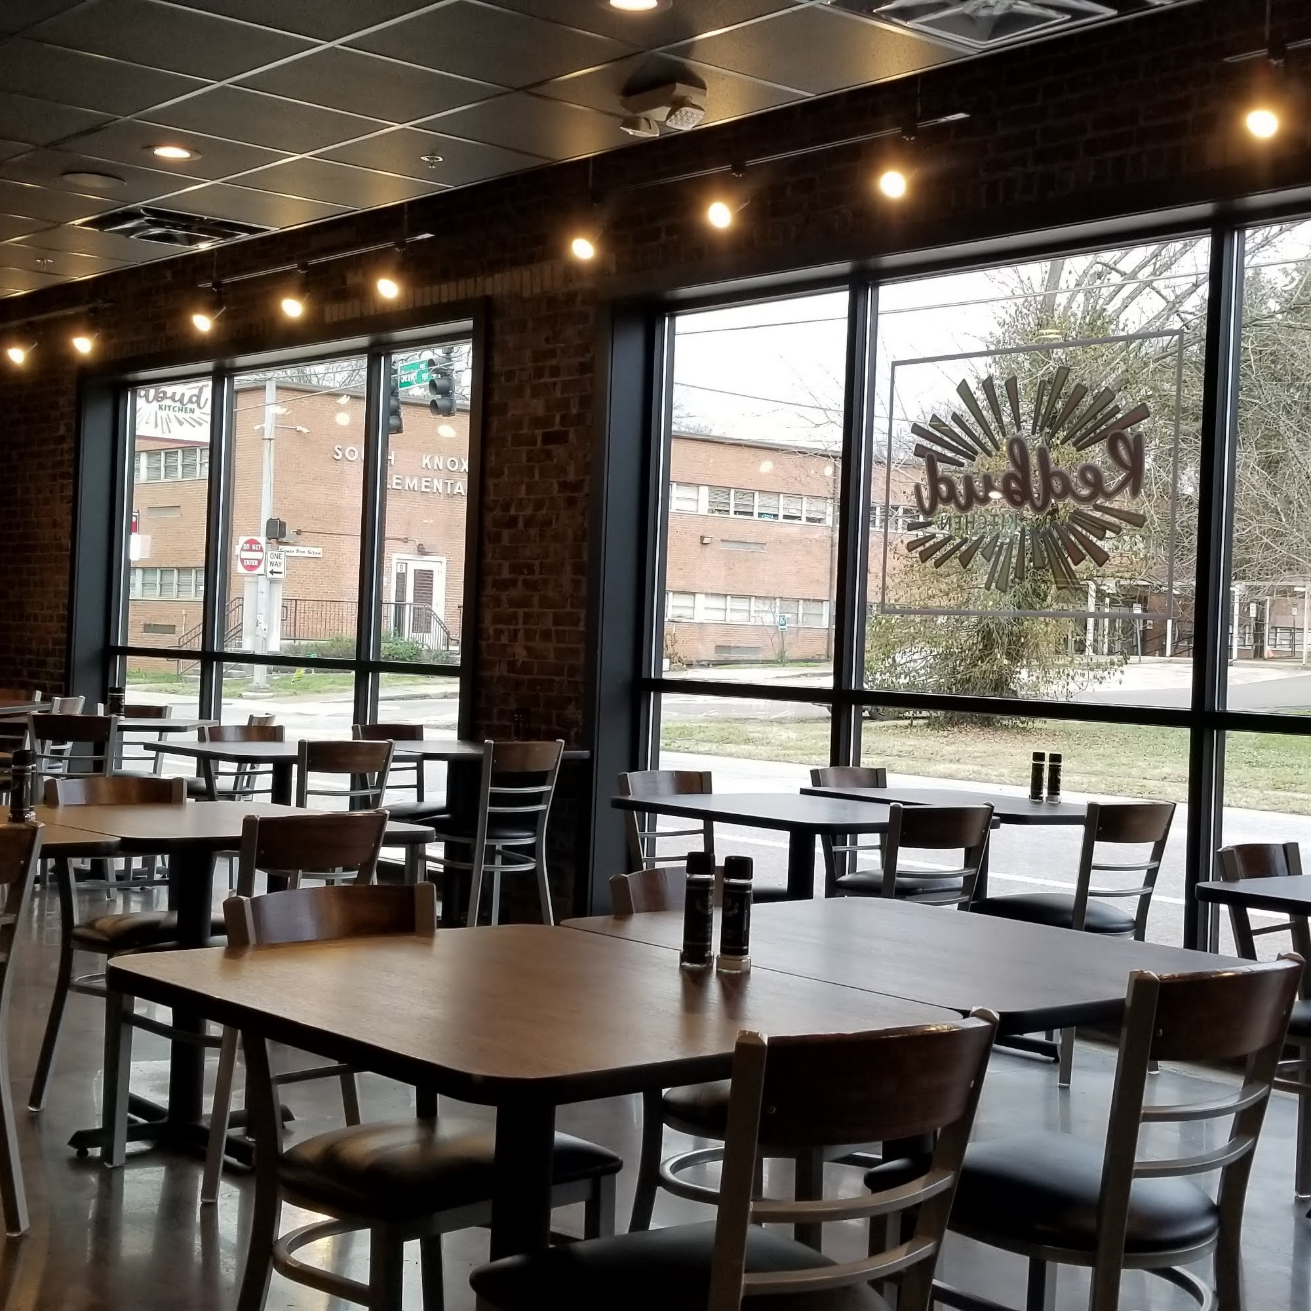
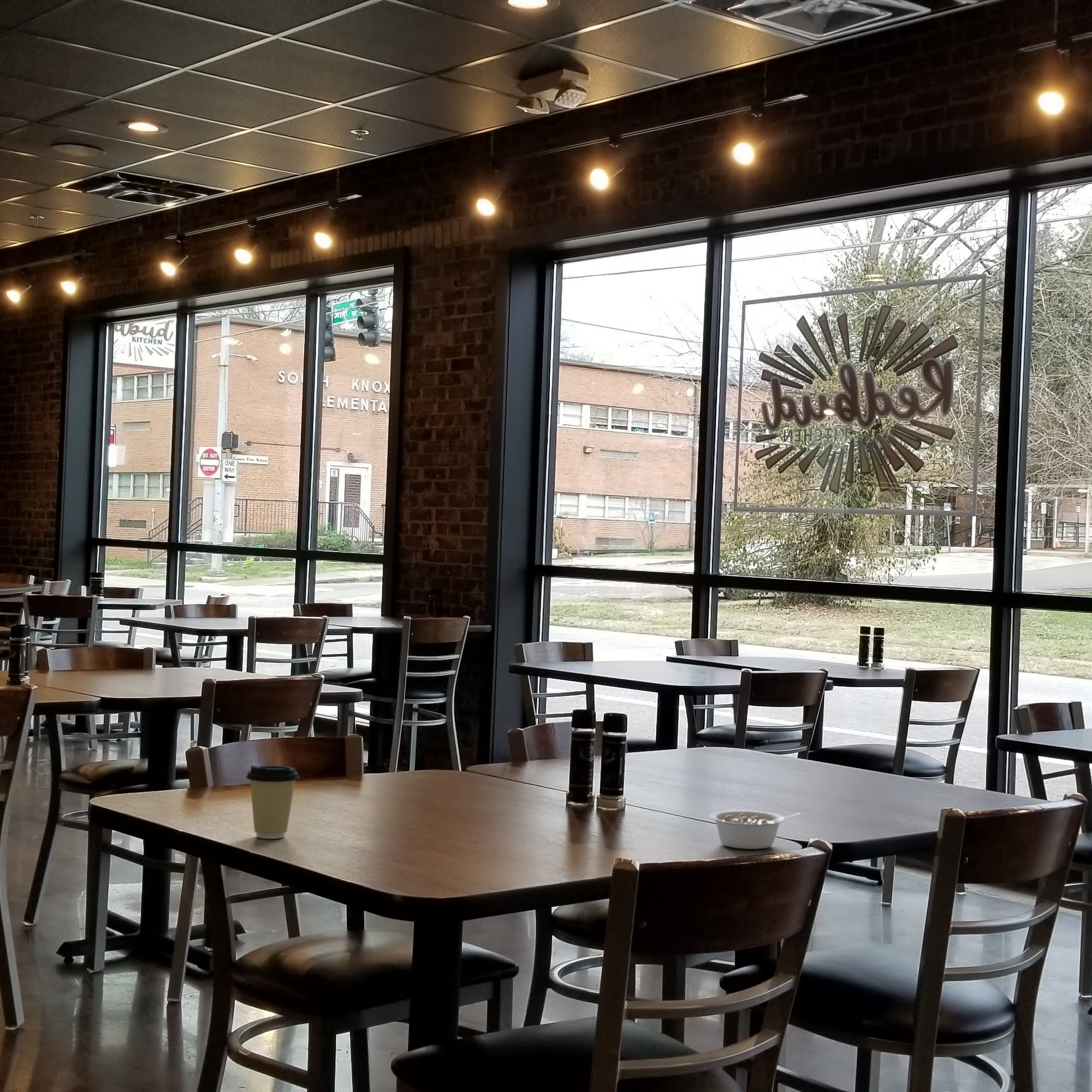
+ coffee cup (272, 800)
+ legume (749, 827)
